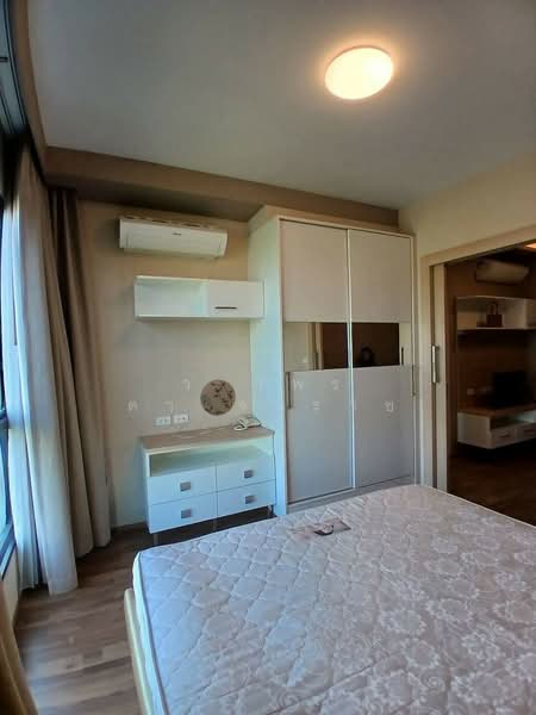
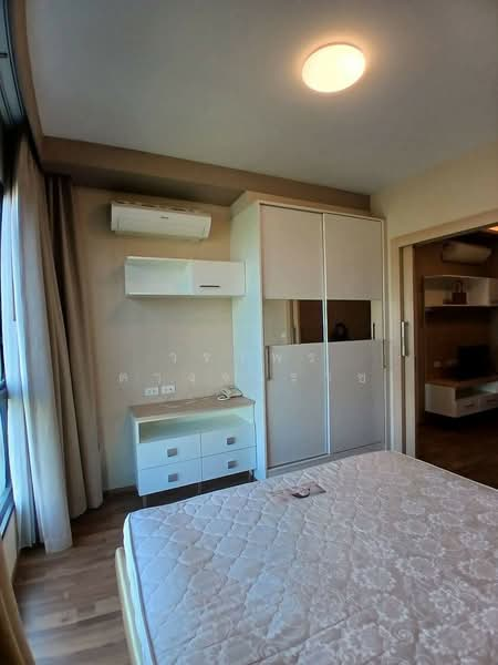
- decorative plate (218, 397)
